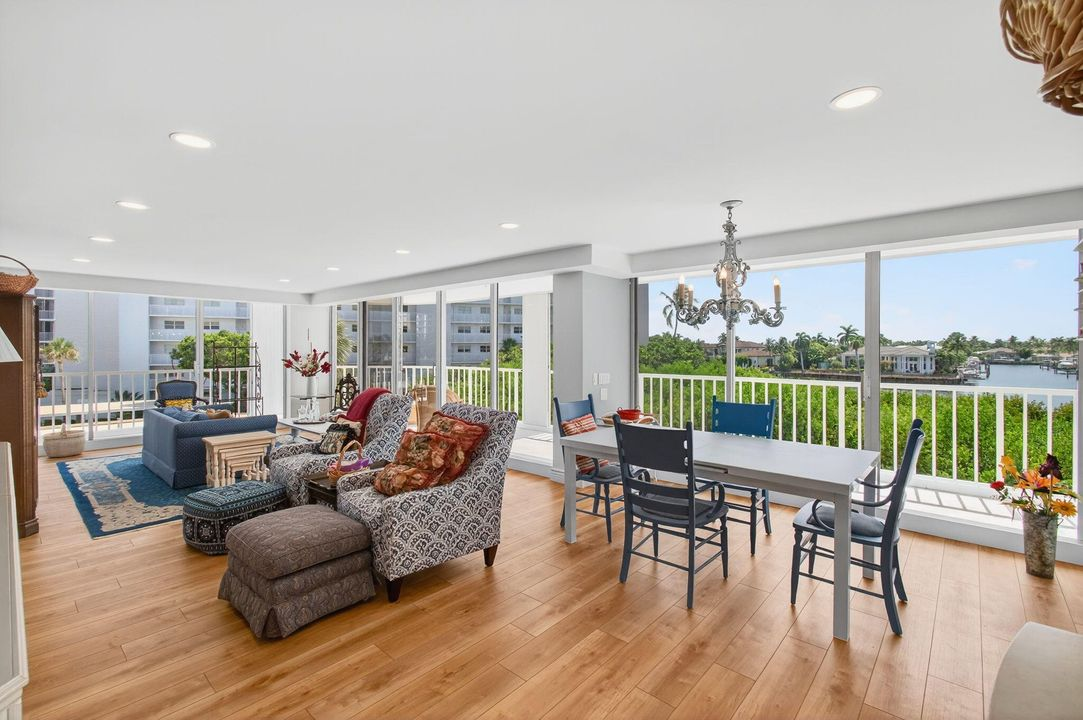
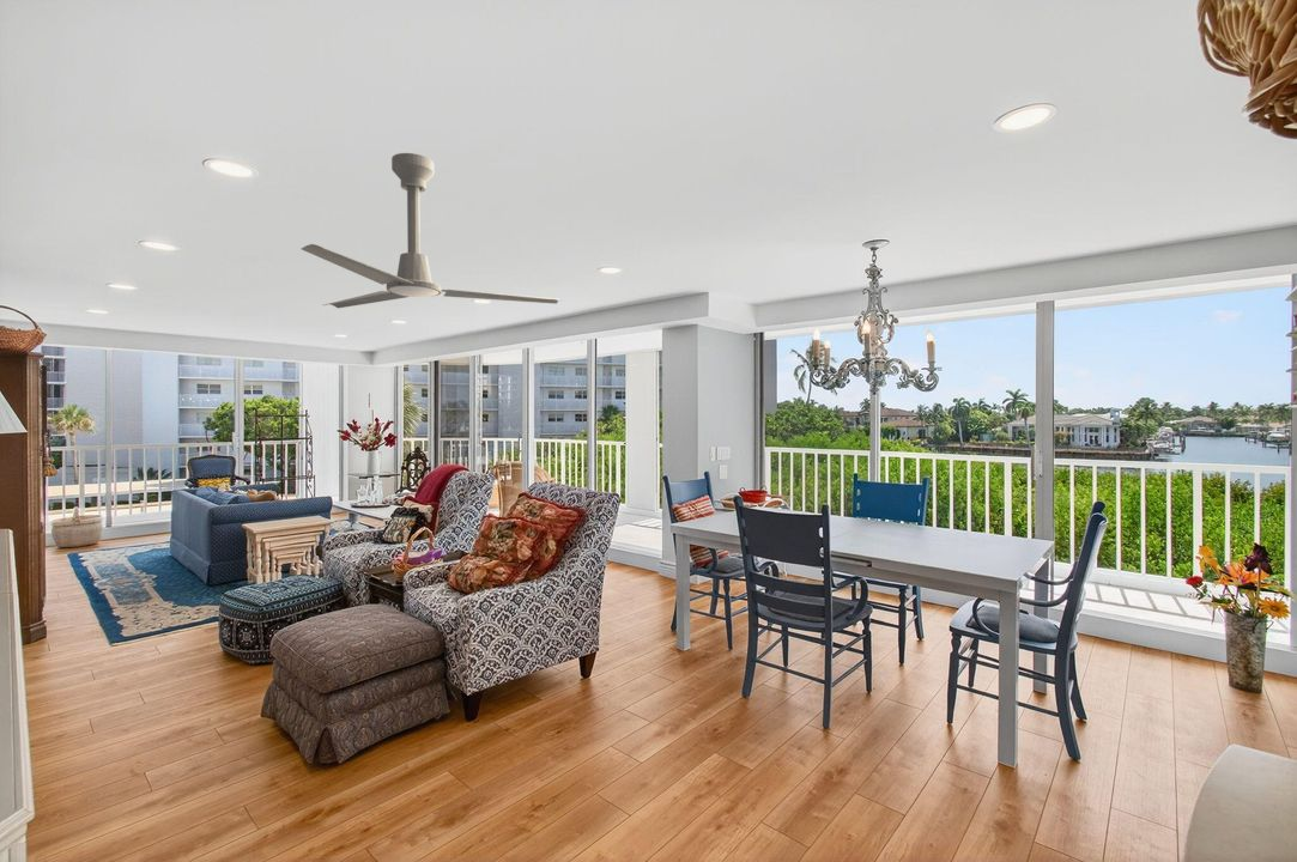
+ ceiling fan (419, 233)
